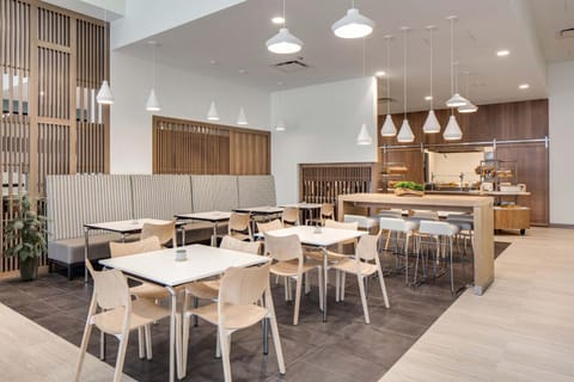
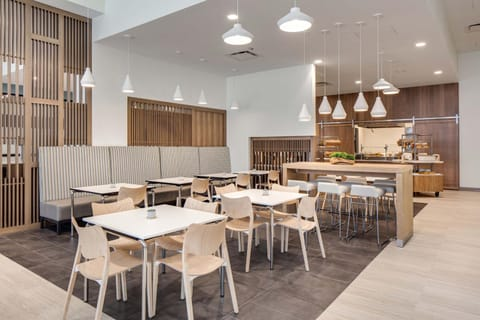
- indoor plant (25, 234)
